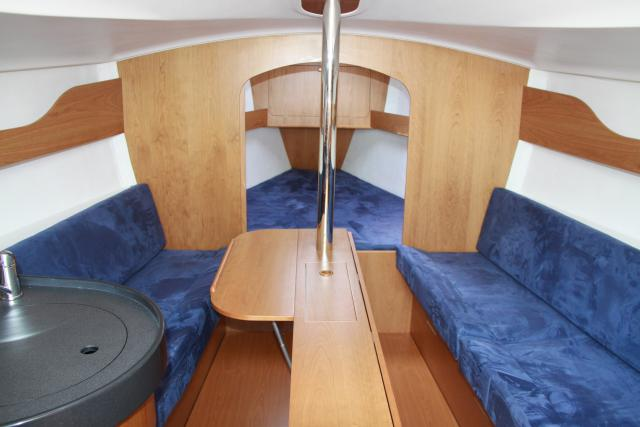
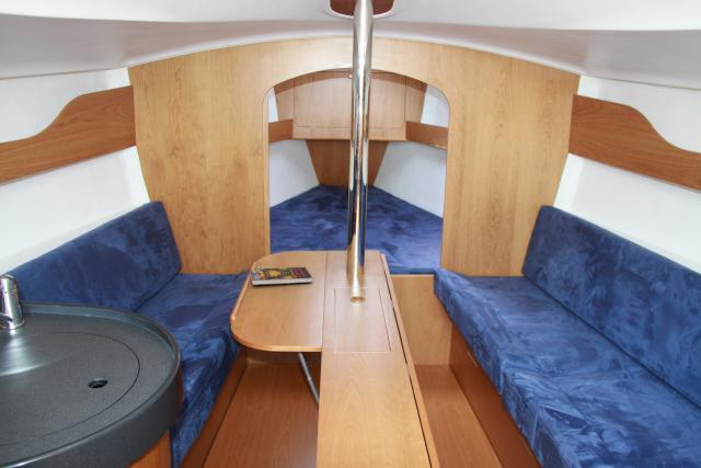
+ book (279, 275)
